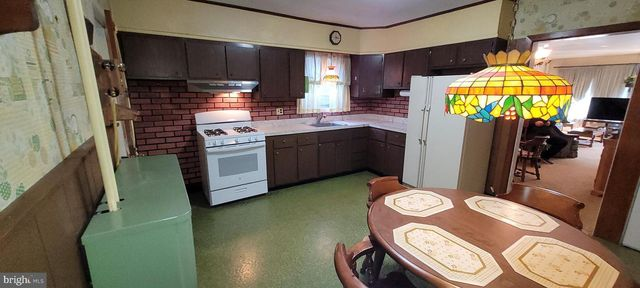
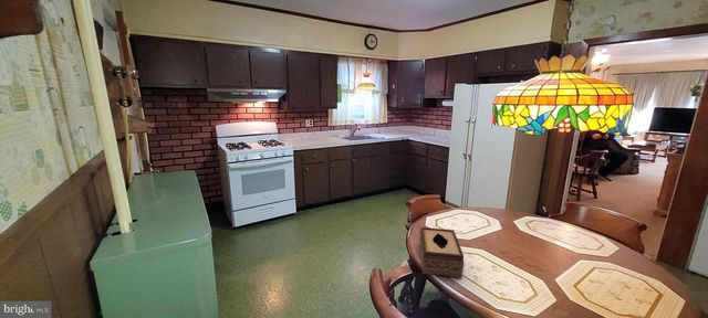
+ tissue box (439, 250)
